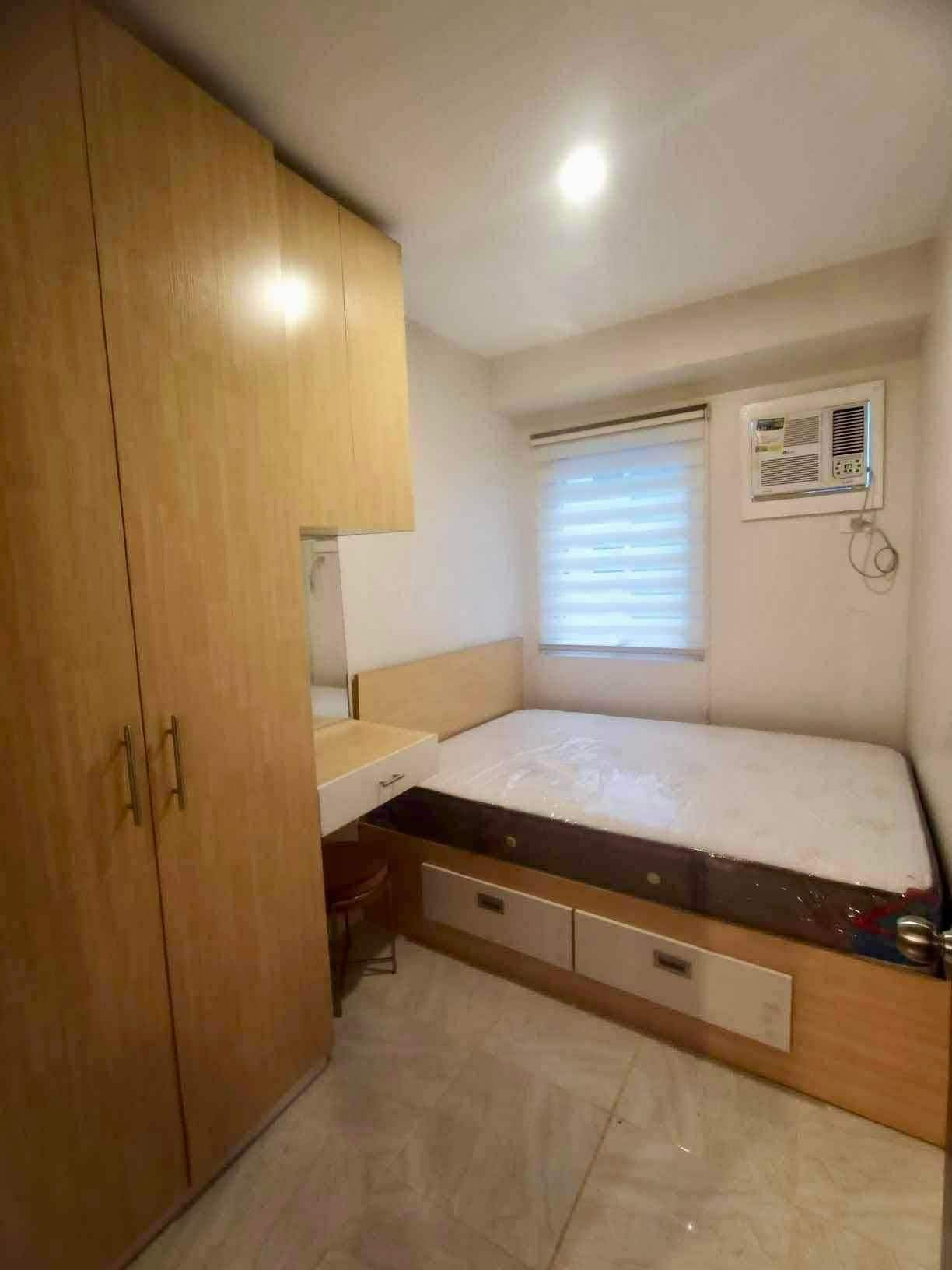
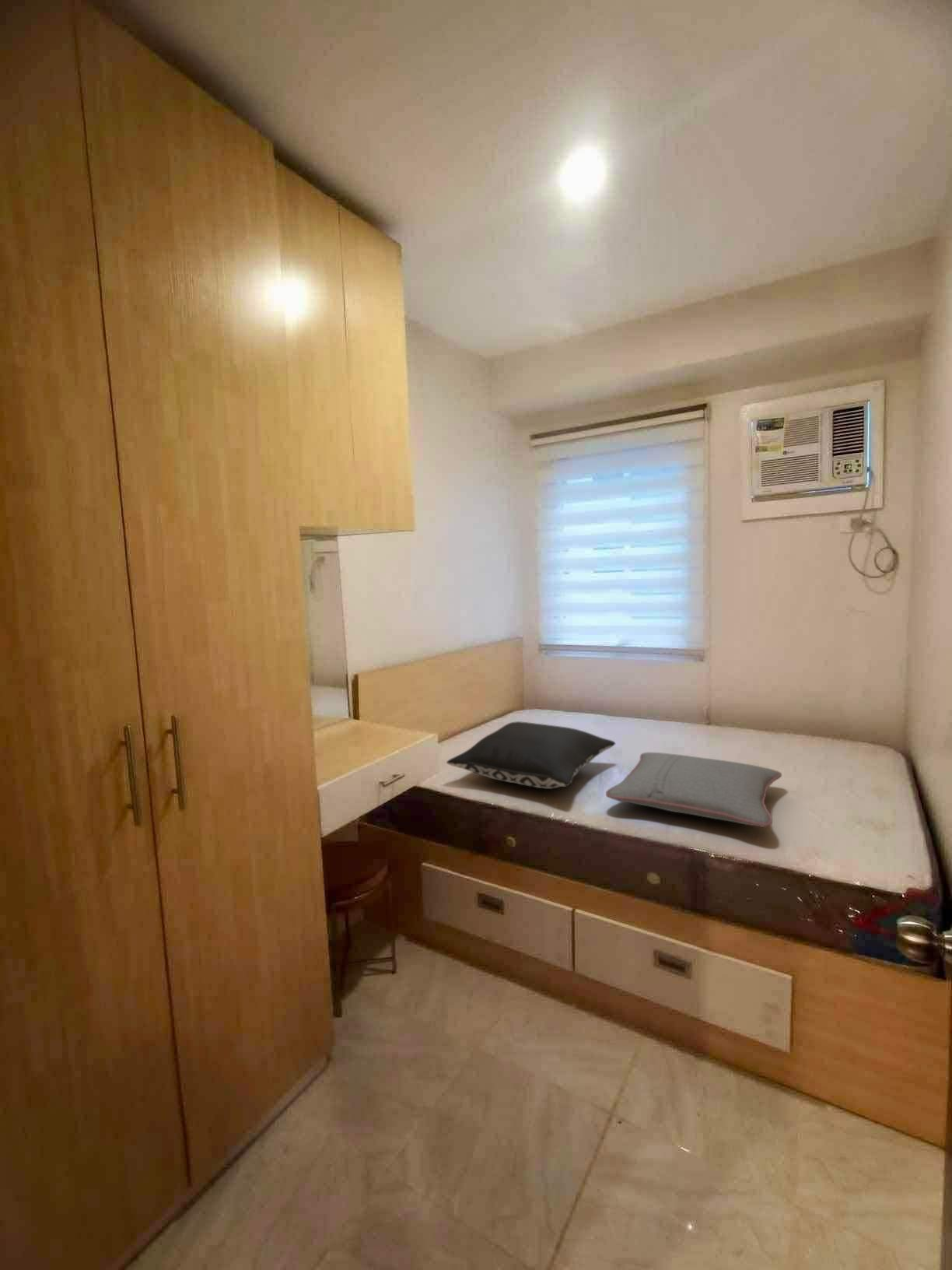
+ pillow (533, 752)
+ pillow (695, 783)
